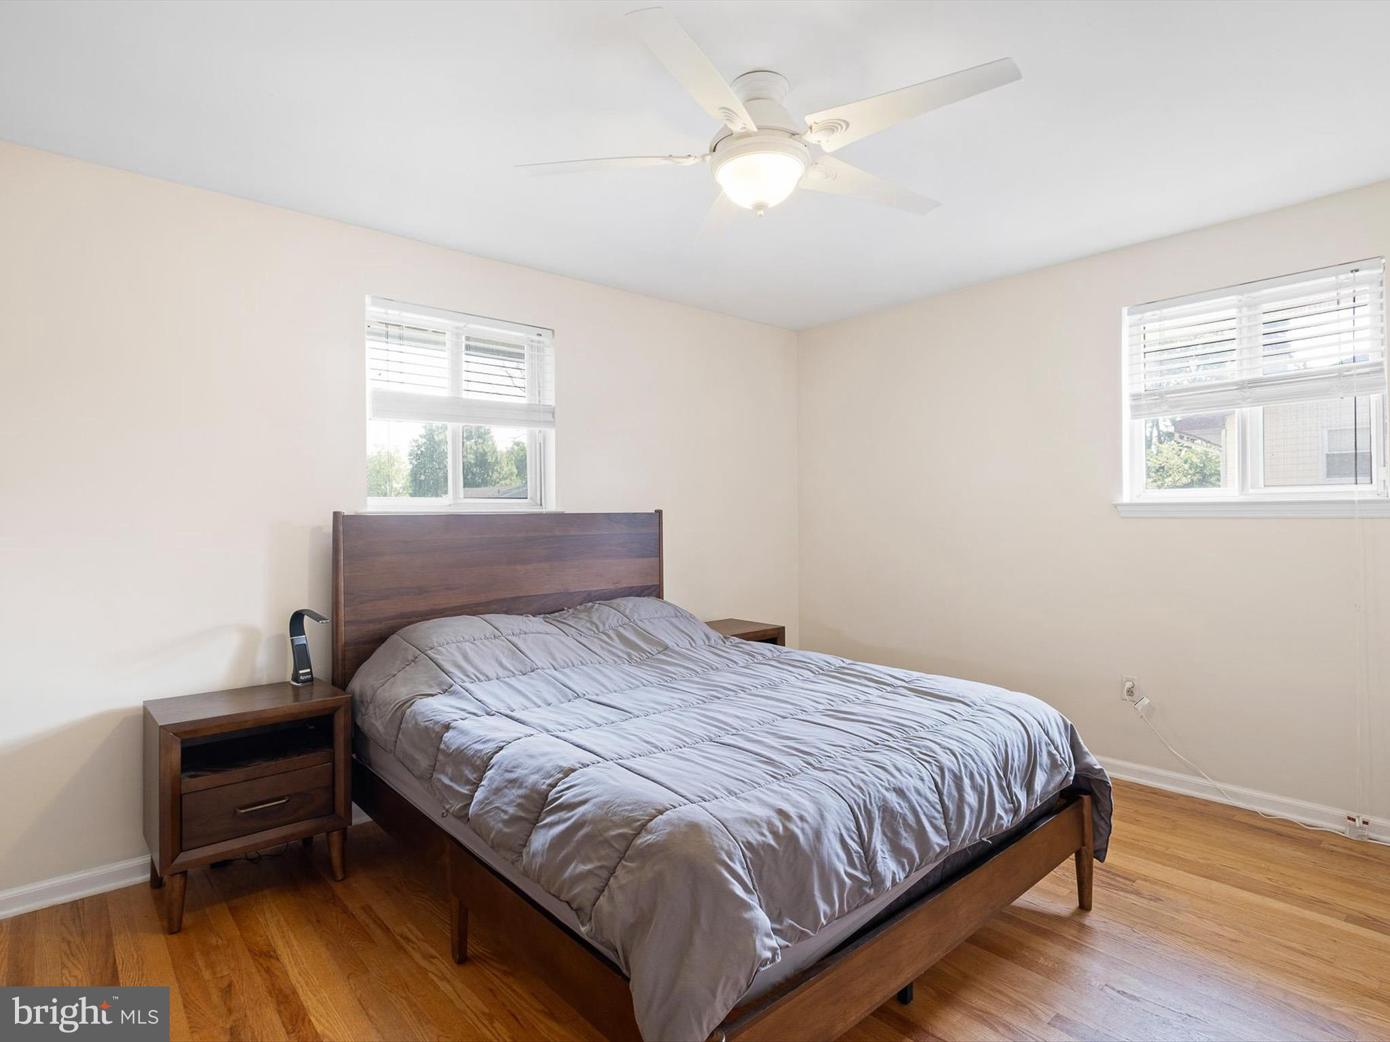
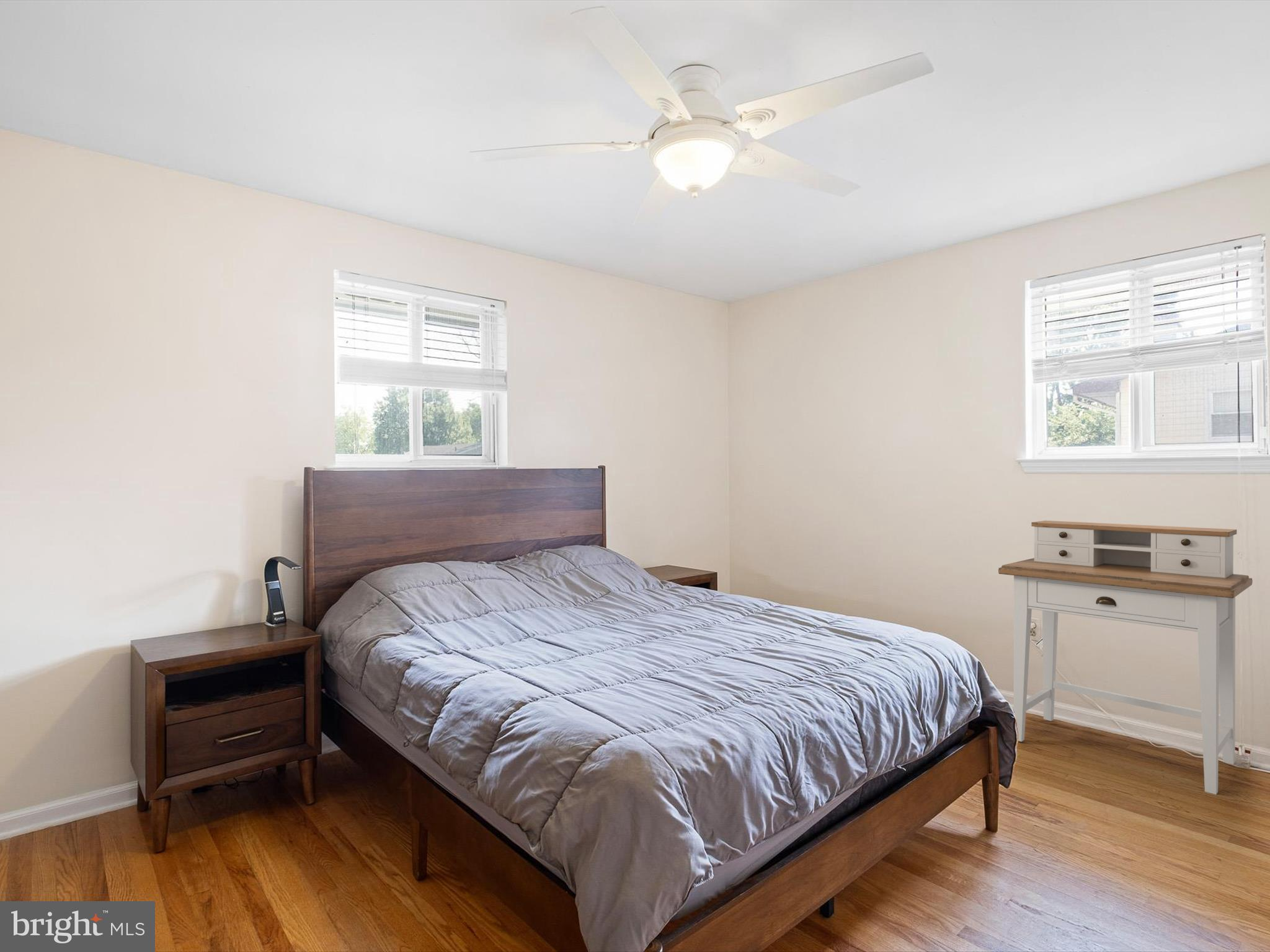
+ desk (1122, 621)
